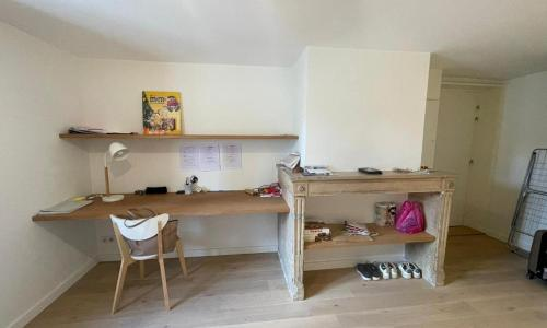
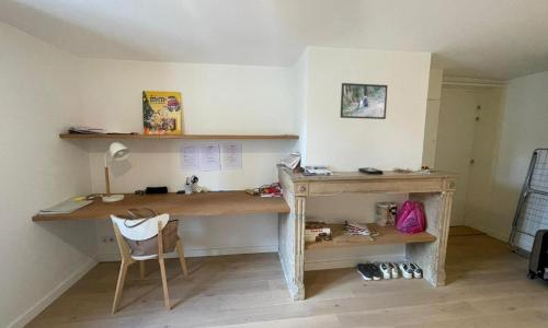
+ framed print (364, 101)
